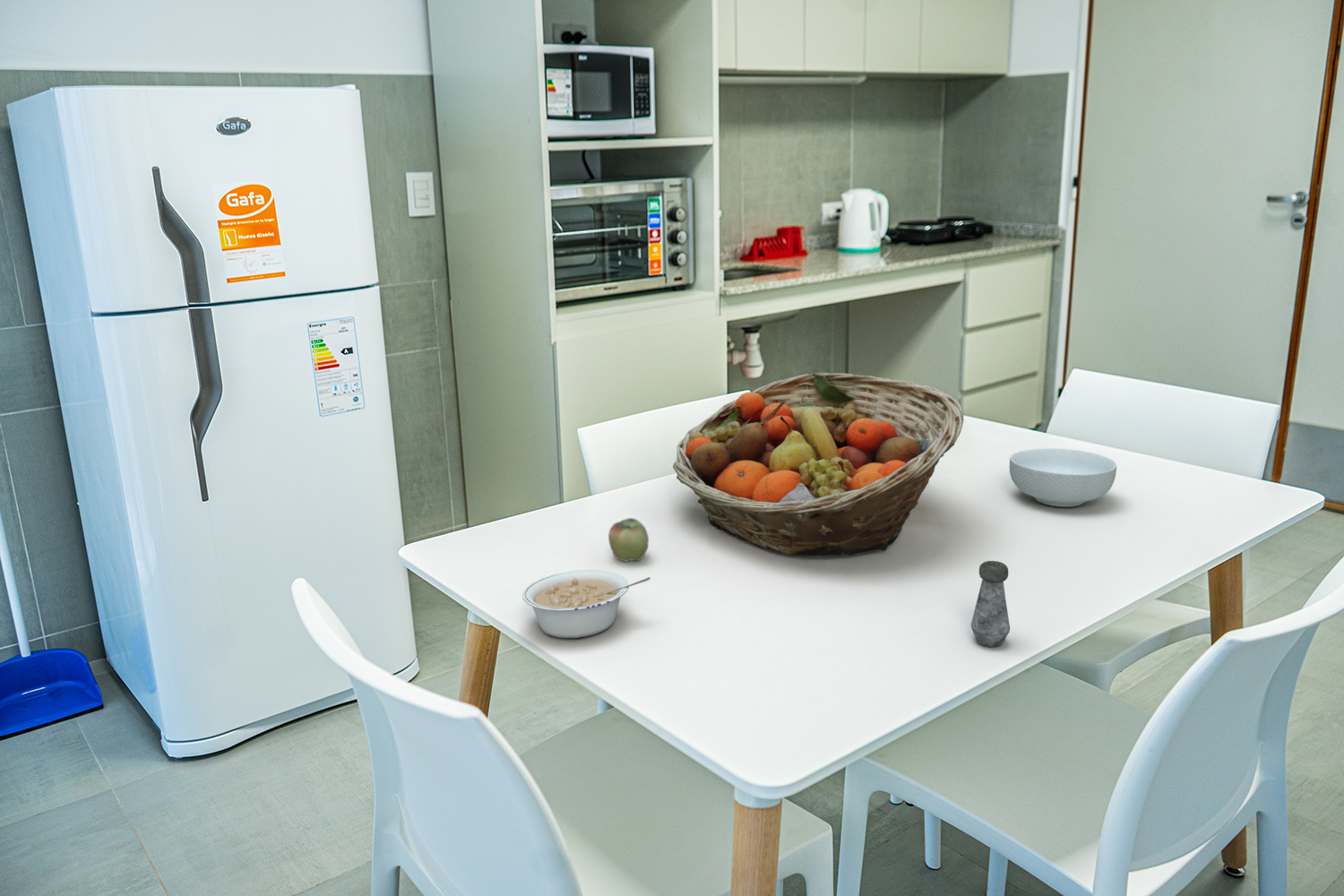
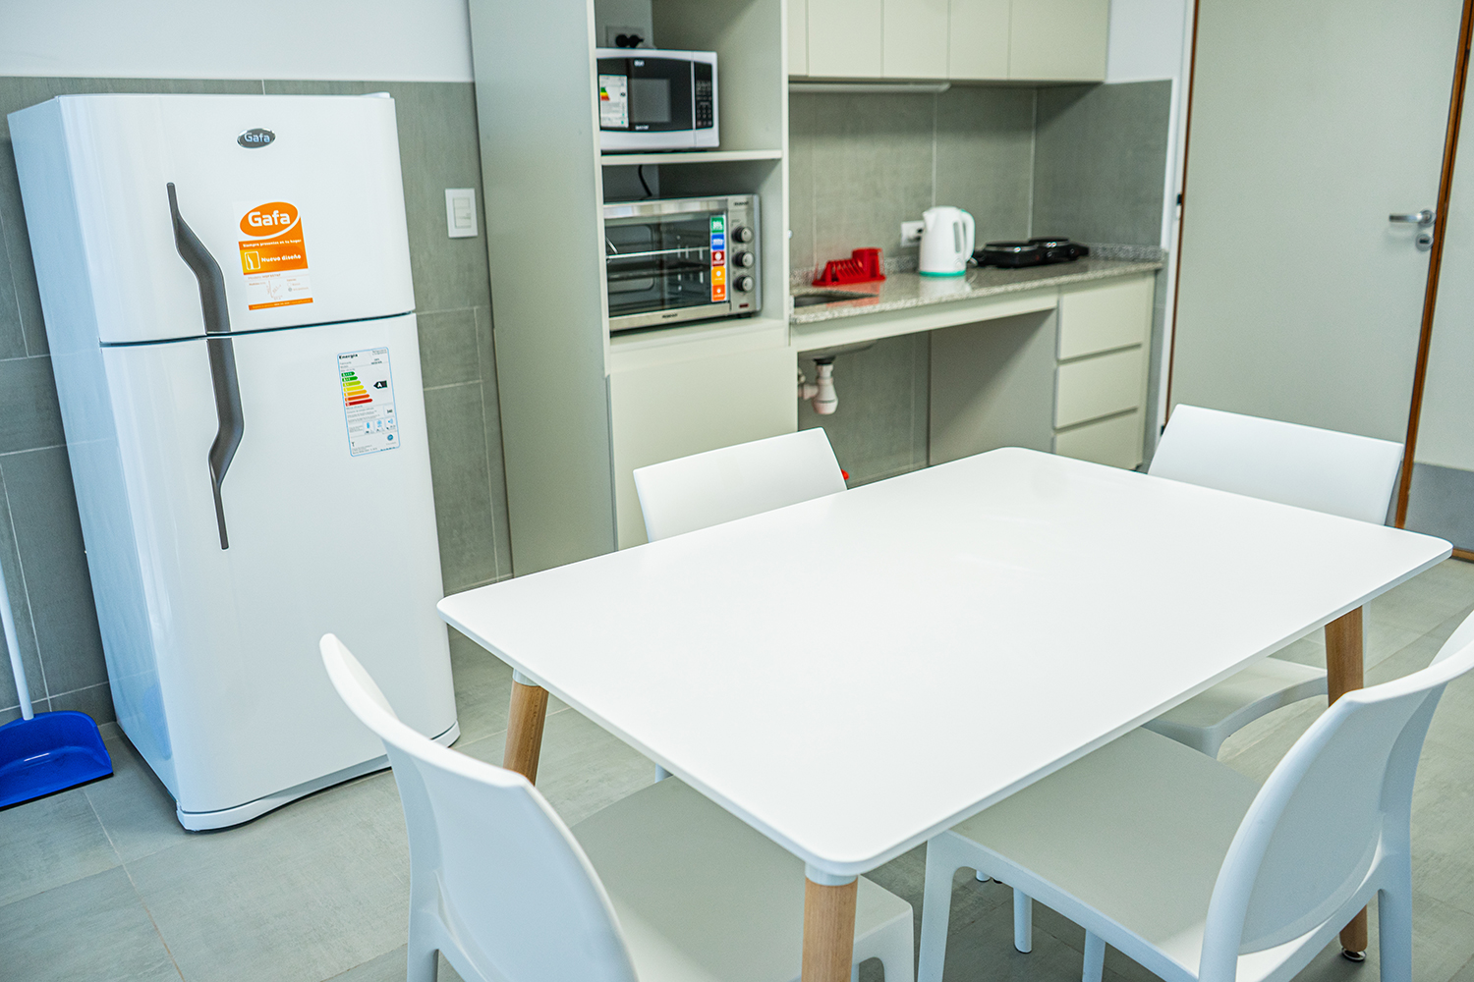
- legume (581, 601)
- fruit basket (812, 457)
- cereal bowl (1061, 479)
- apple (627, 538)
- salt shaker (991, 602)
